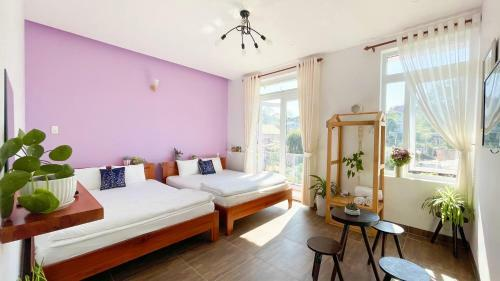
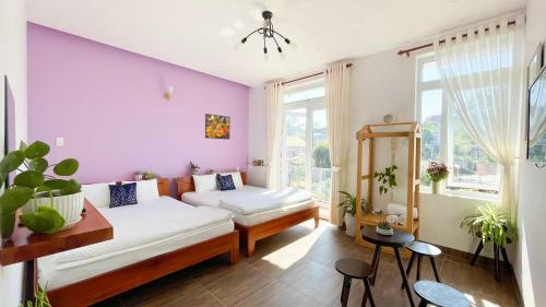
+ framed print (217, 127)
